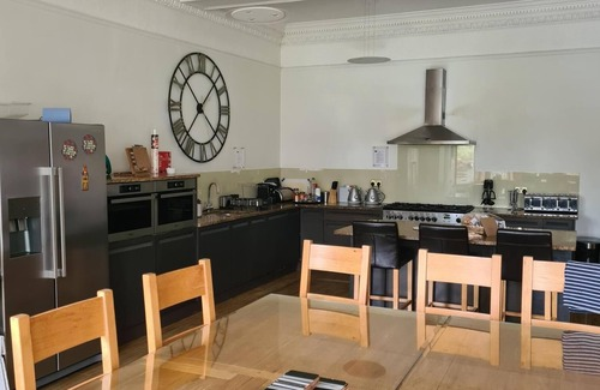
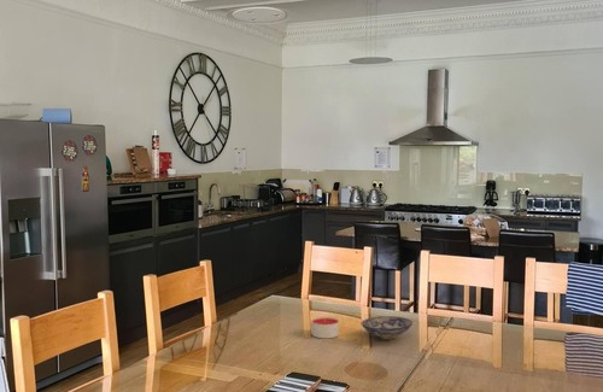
+ candle (324, 327)
+ bowl (386, 328)
